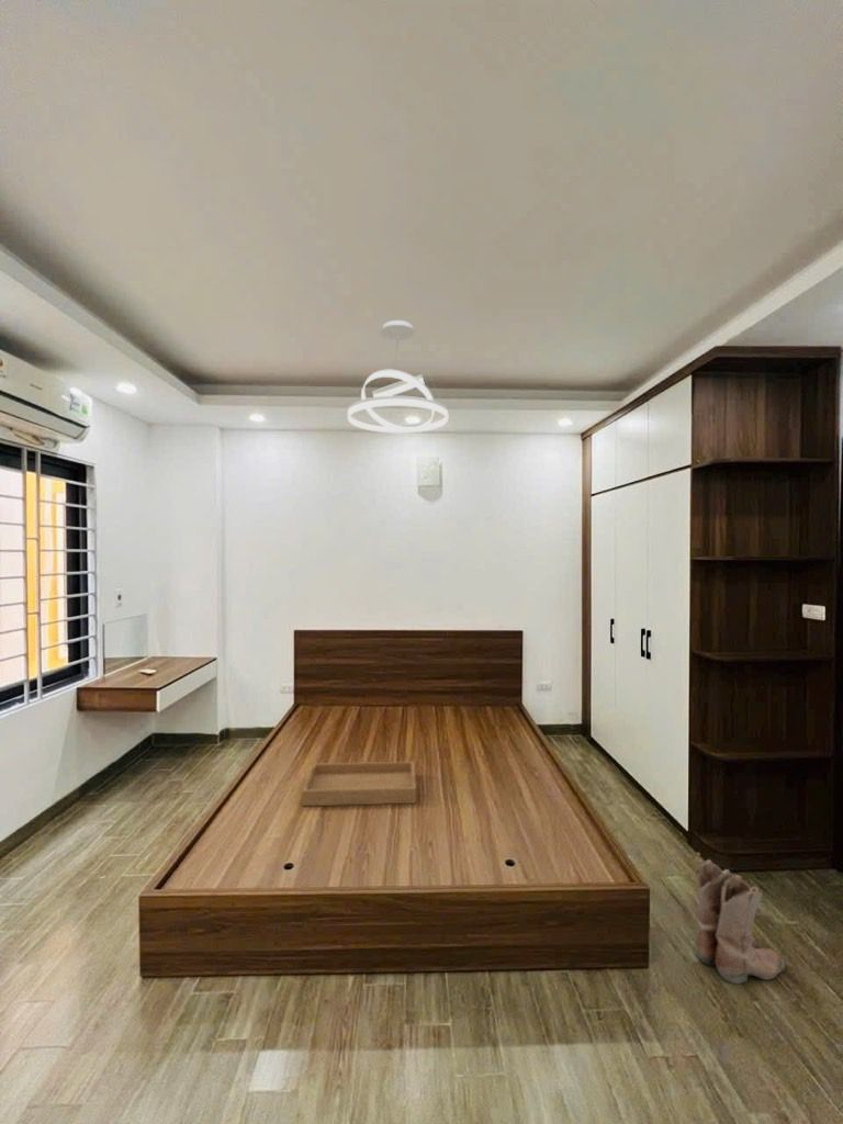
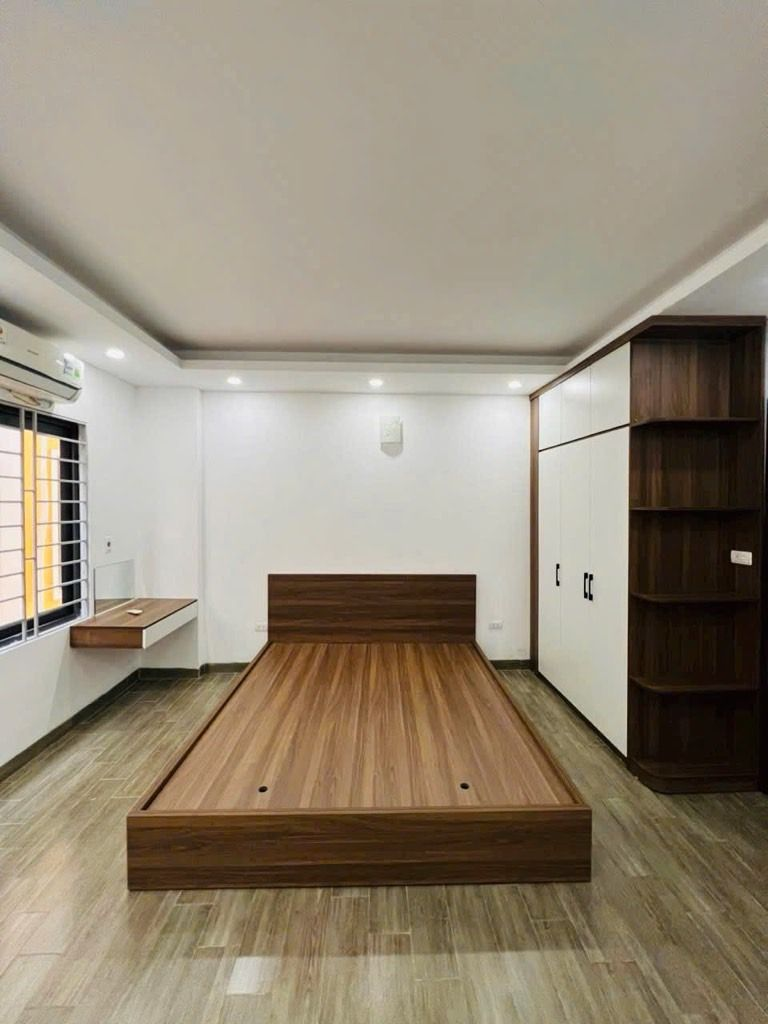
- serving tray (361, 779)
- pendant light (397, 376)
- boots (738, 913)
